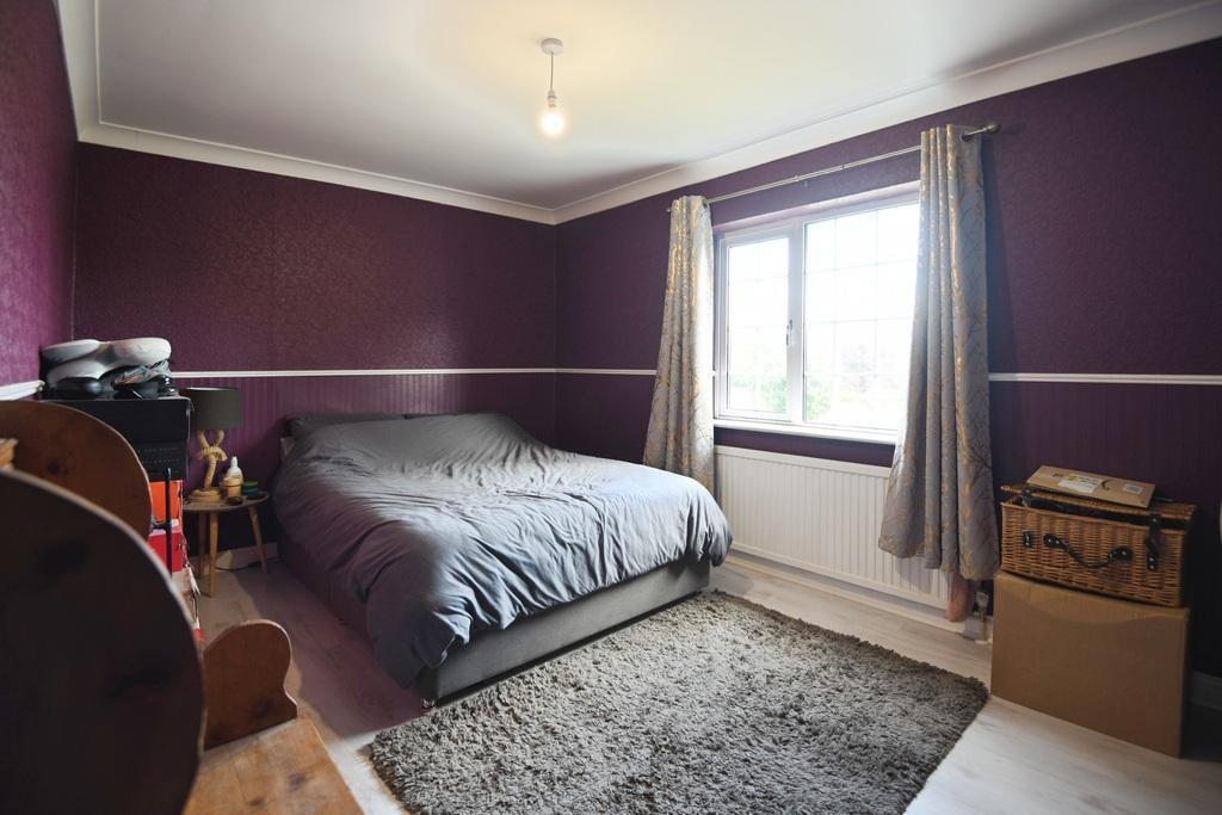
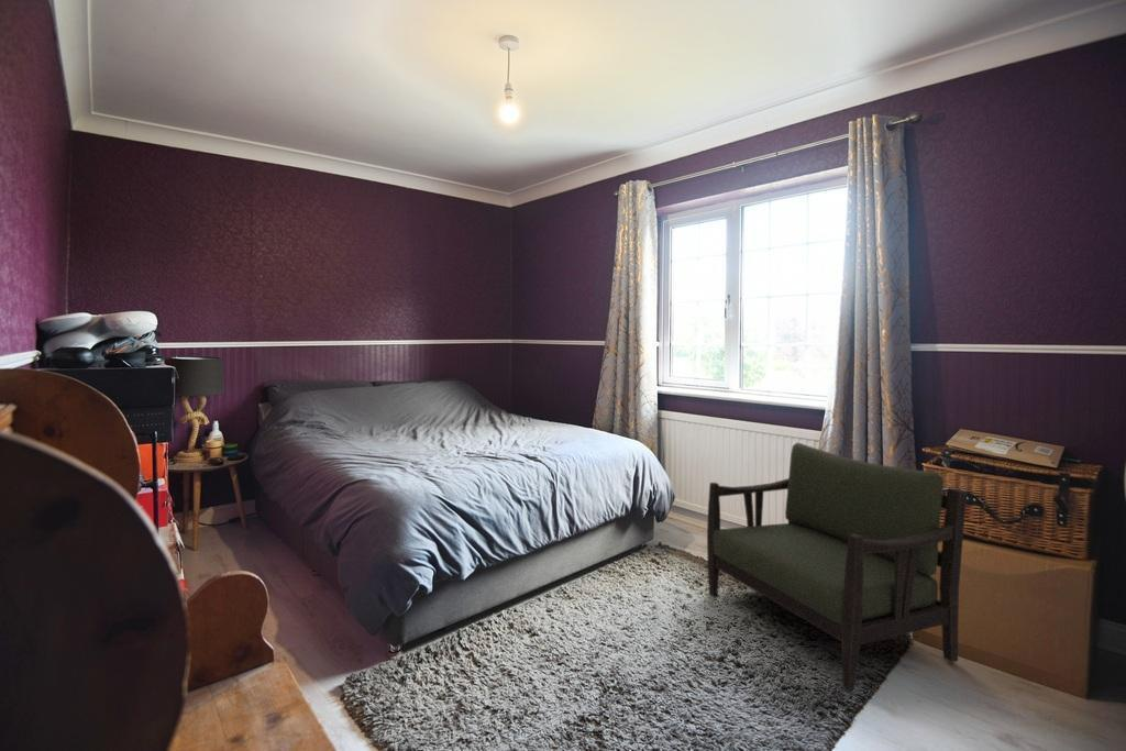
+ armchair (818, 542)
